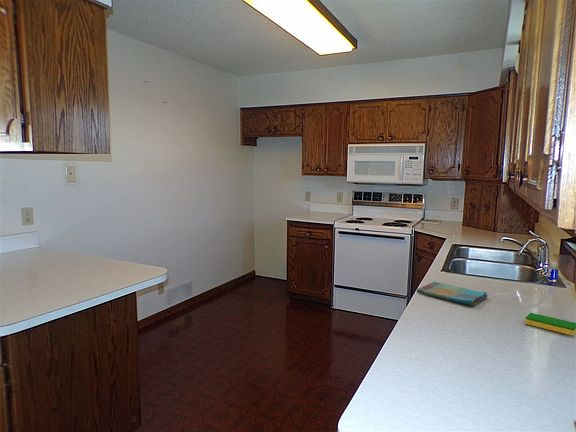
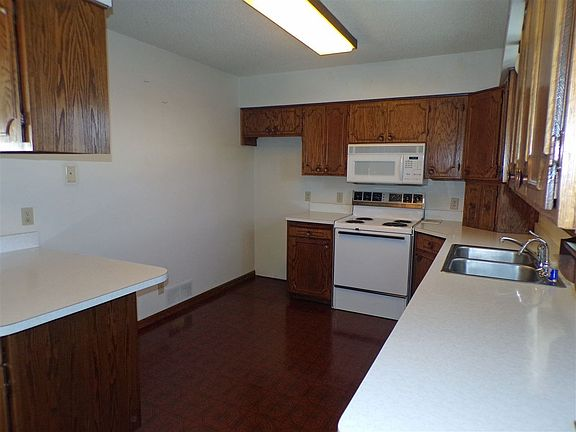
- dish sponge (550, 323)
- dish towel (451, 292)
